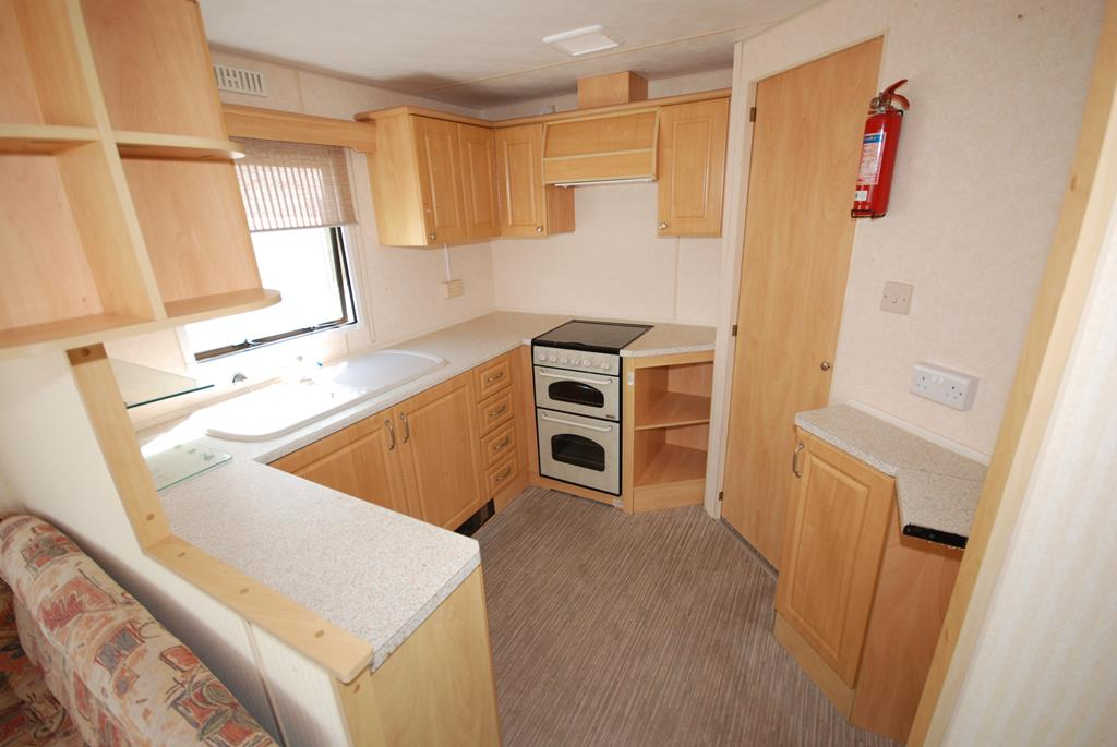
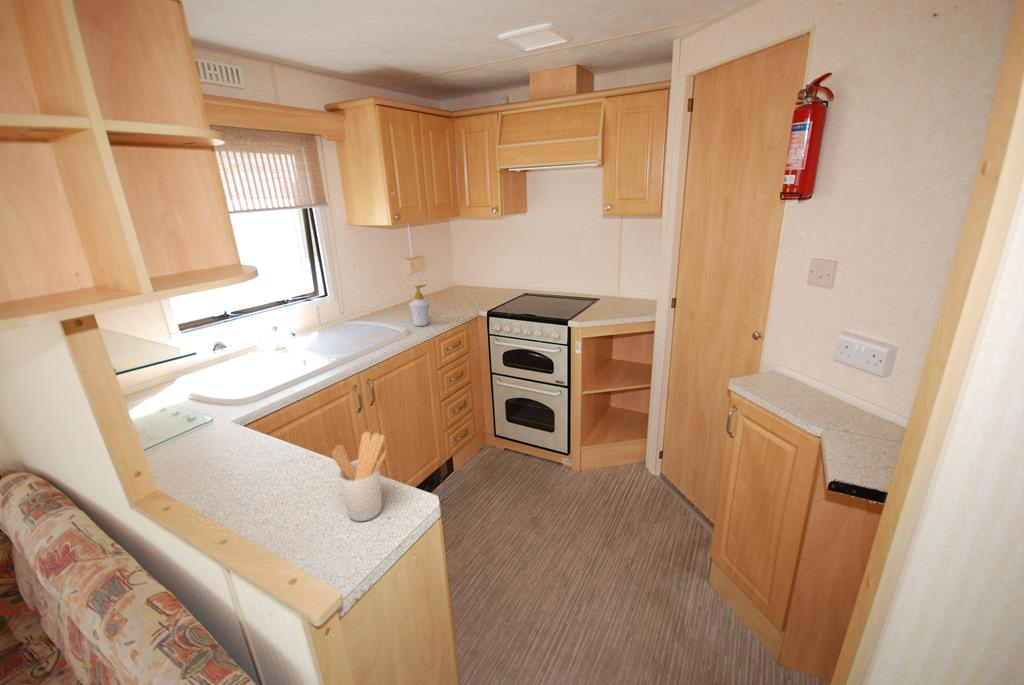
+ utensil holder (365, 474)
+ soap bottle (419, 305)
